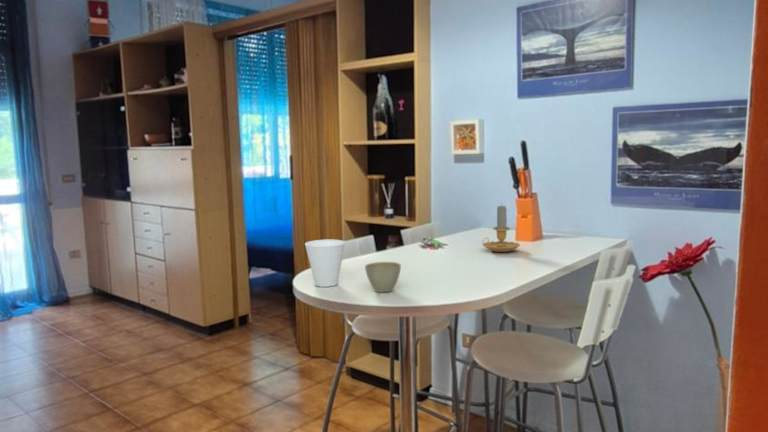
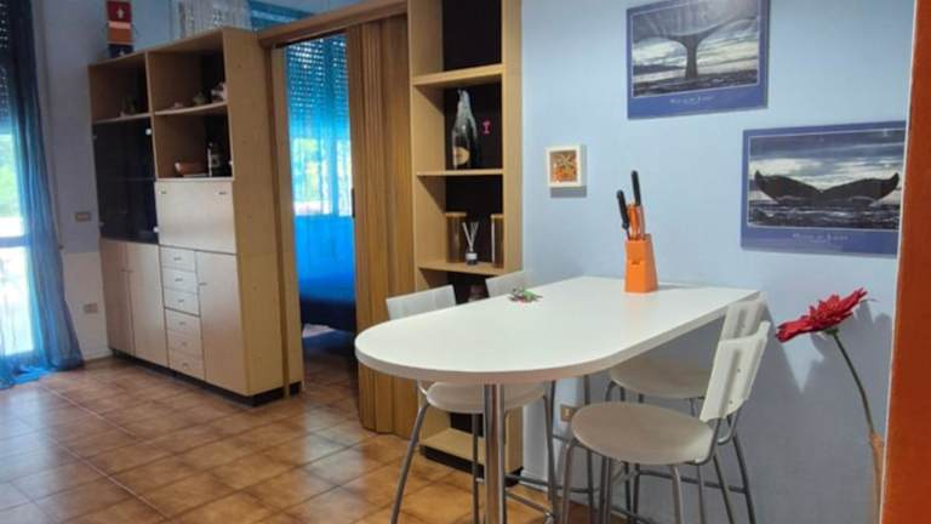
- flower pot (383, 277)
- candle (498, 227)
- cup (325, 263)
